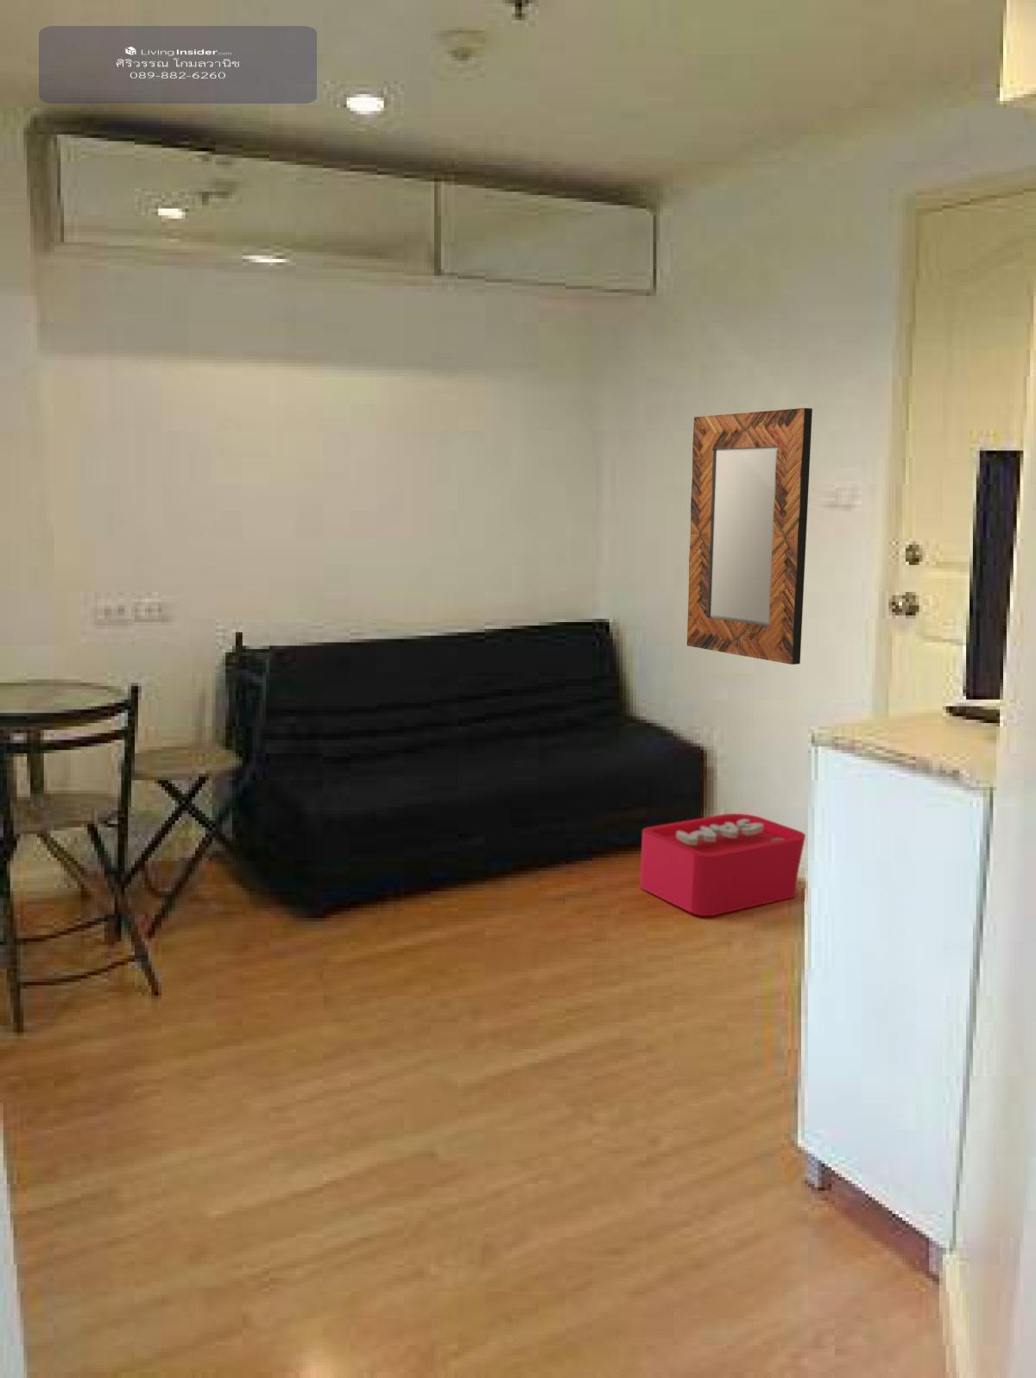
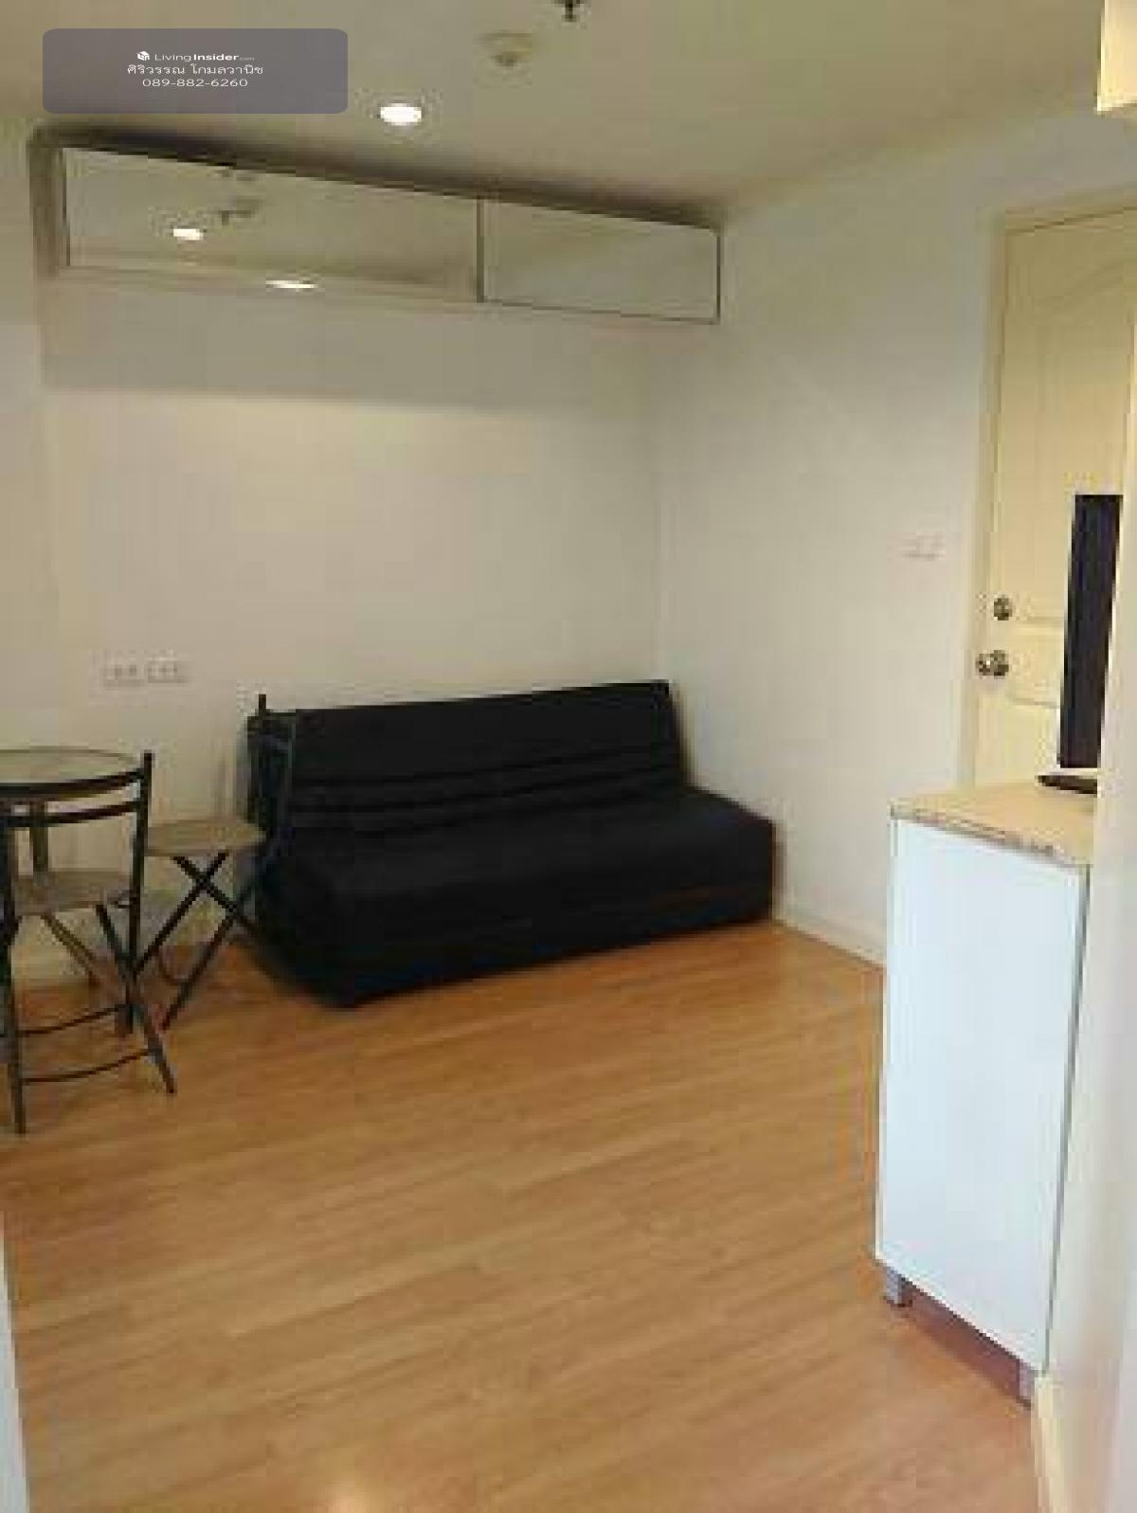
- home mirror (744, 535)
- storage bin (738, 860)
